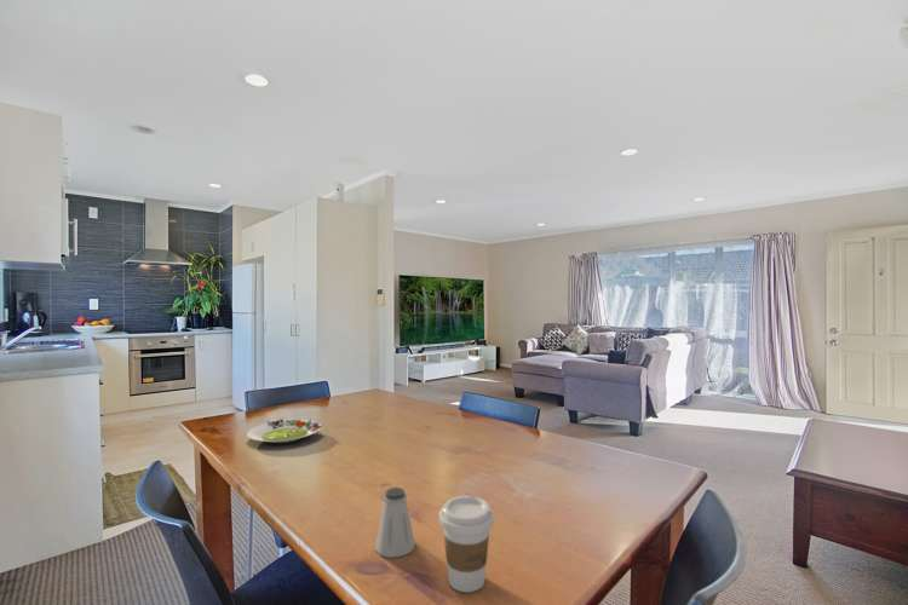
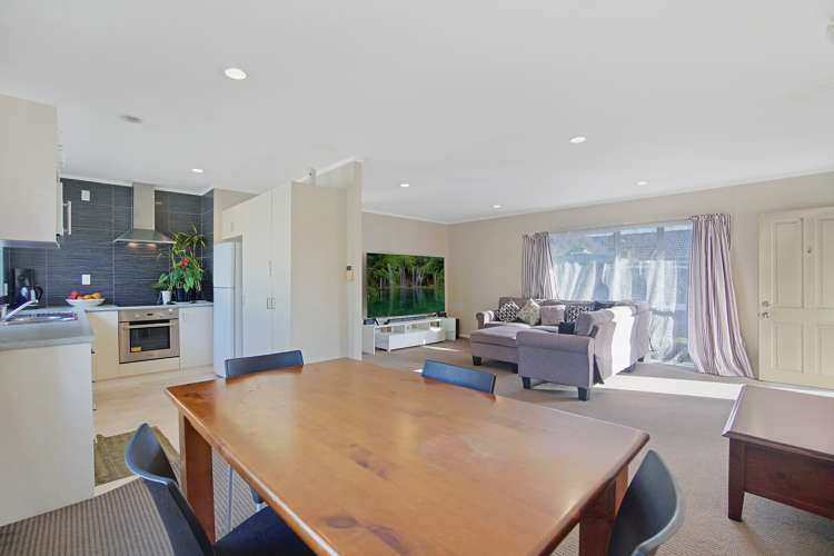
- coffee cup (466, 542)
- saltshaker (395, 518)
- salad plate (285, 431)
